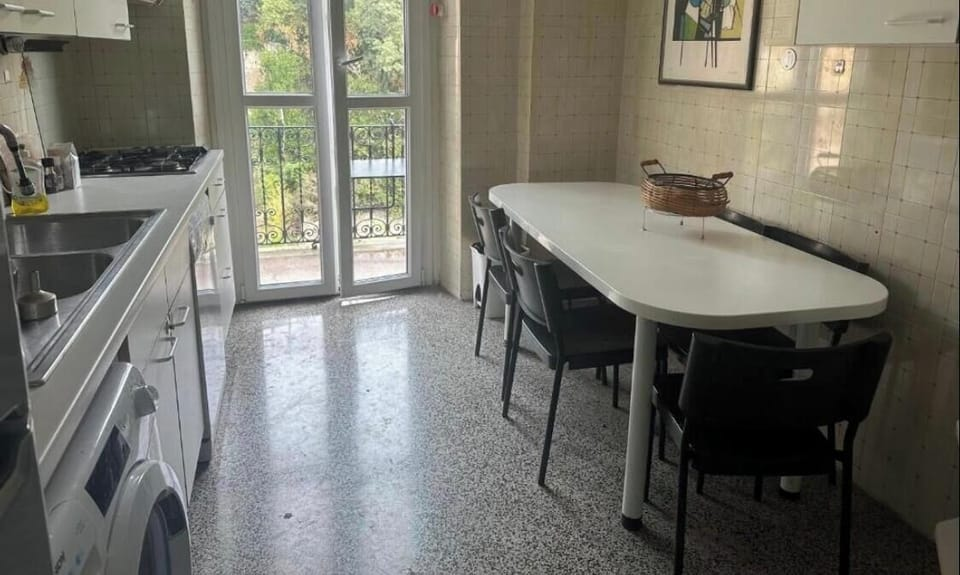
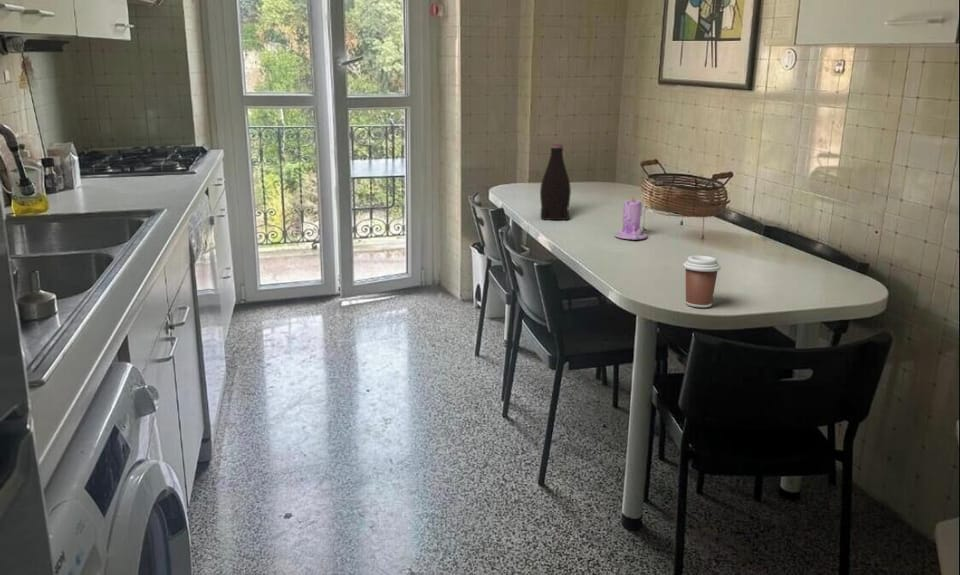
+ bottle (555, 181)
+ coffee cup (700, 281)
+ candle (632, 215)
